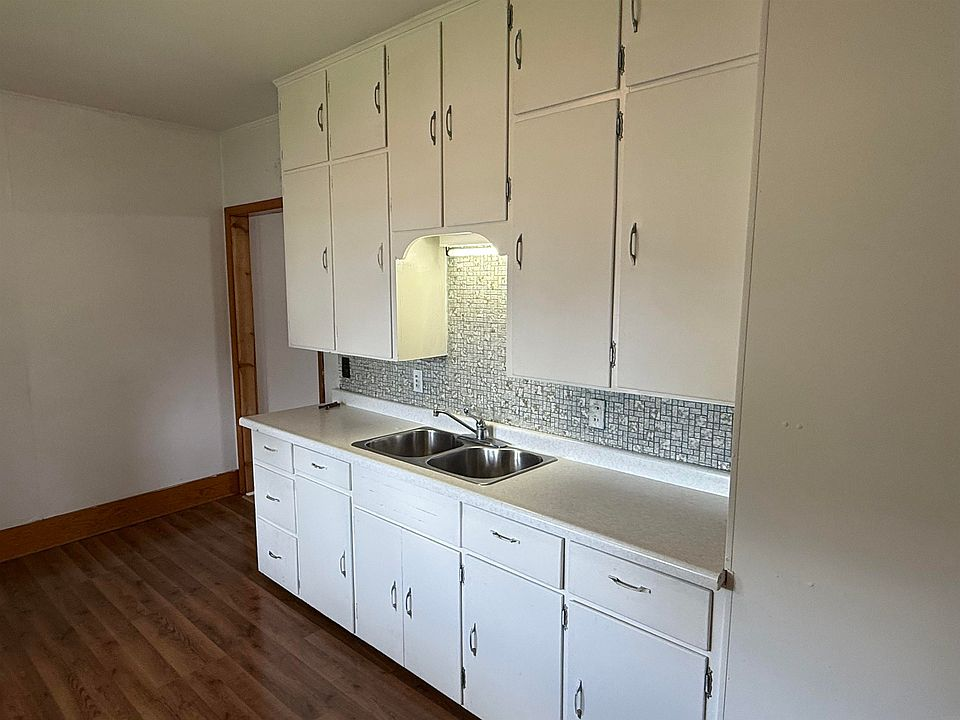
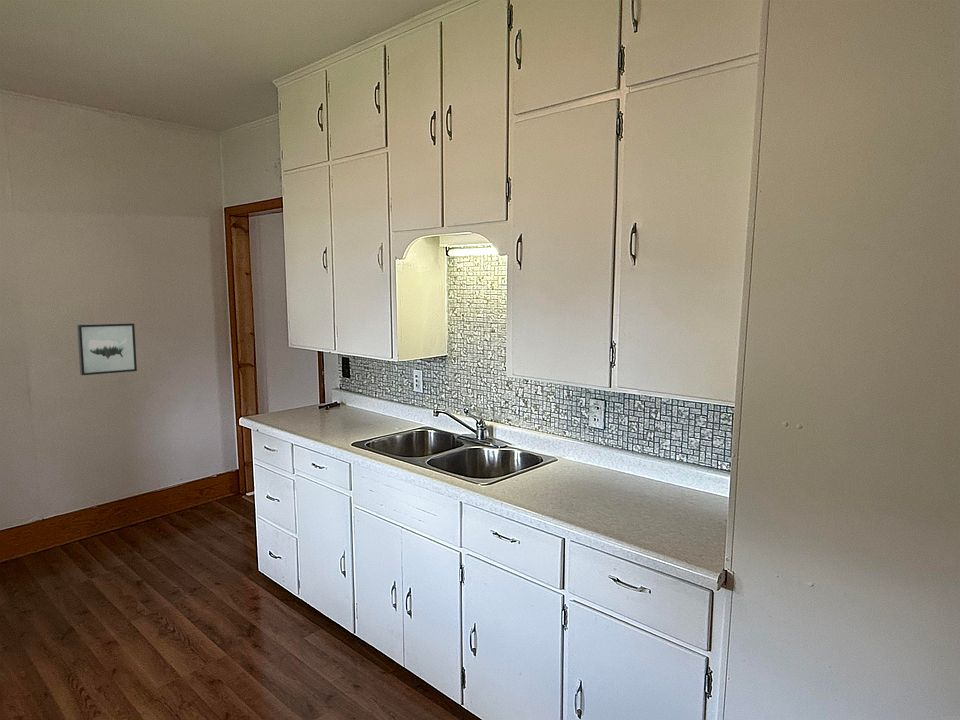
+ wall art (107, 348)
